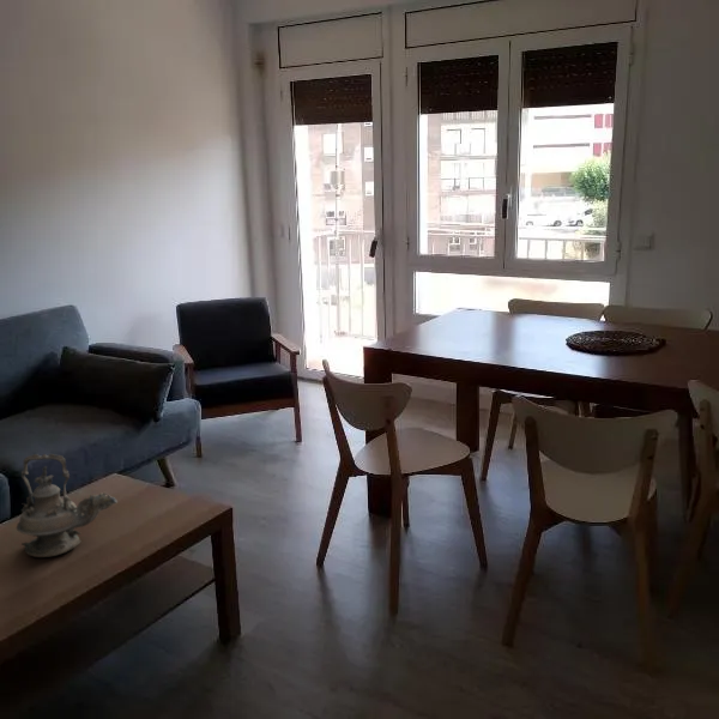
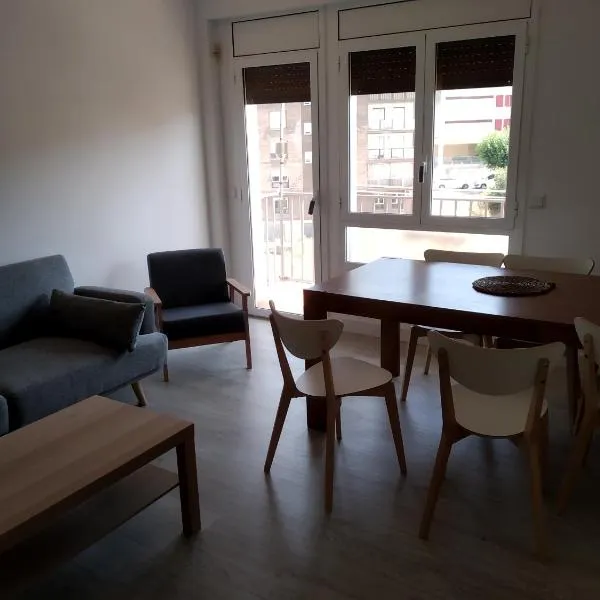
- teapot (66, 500)
